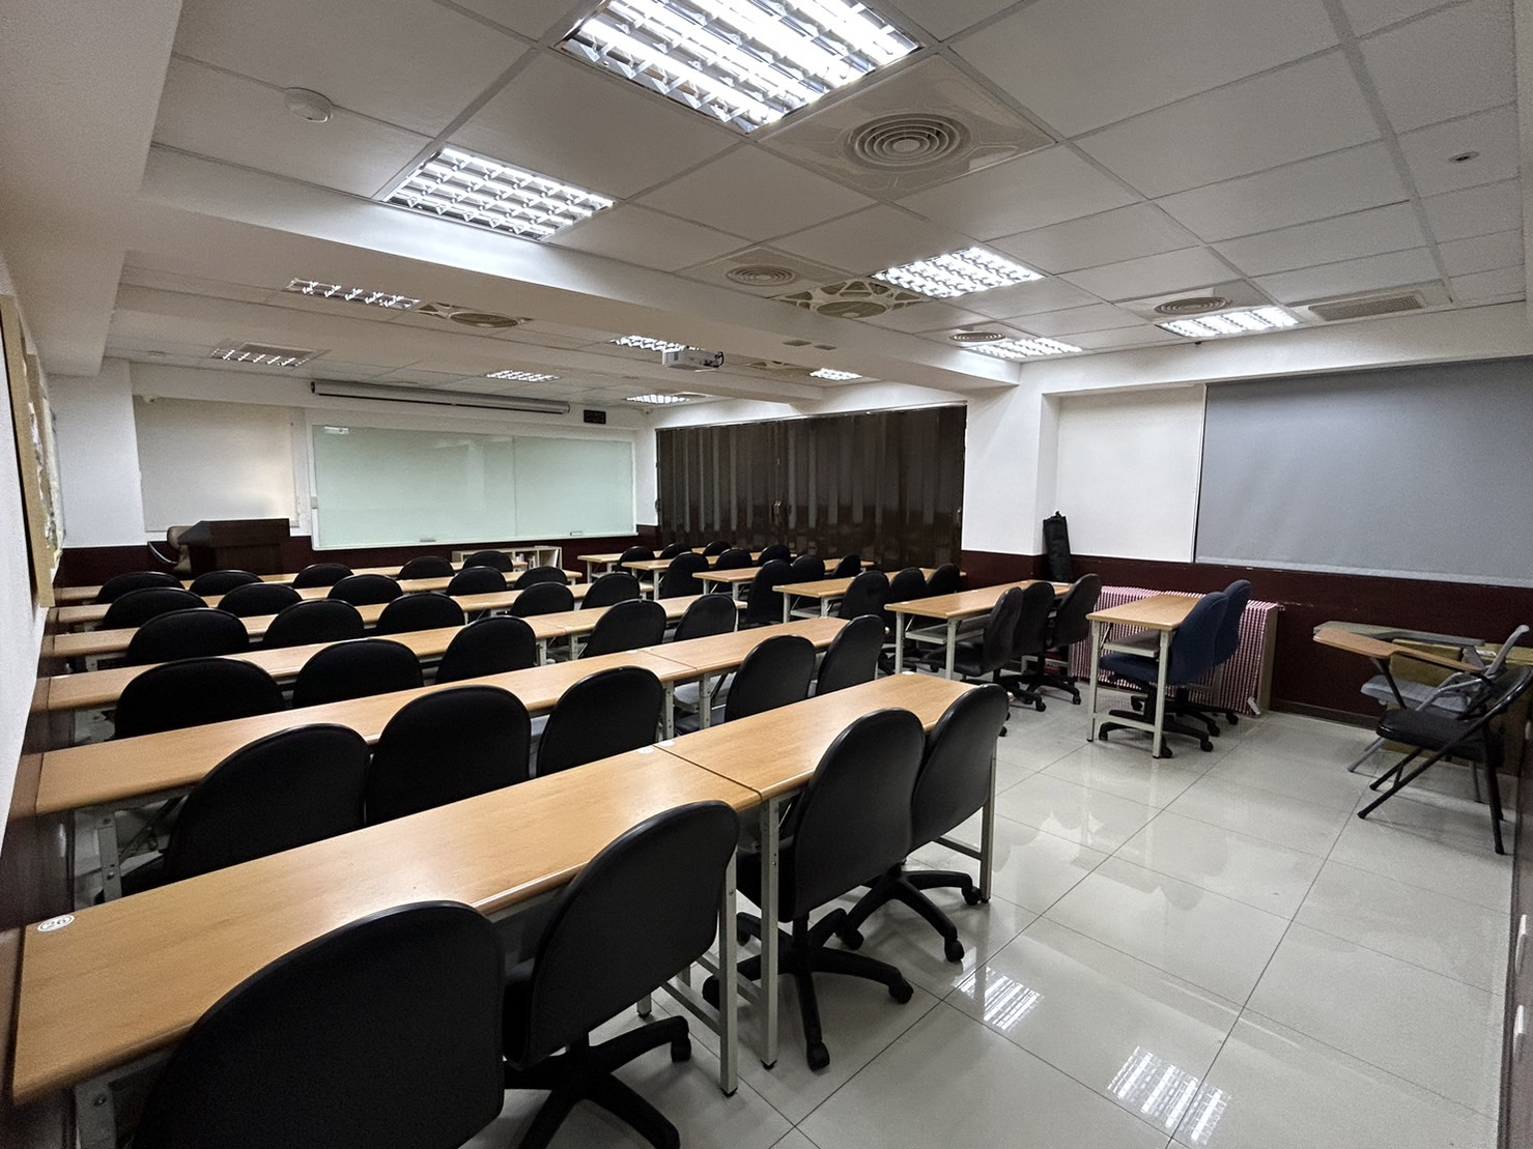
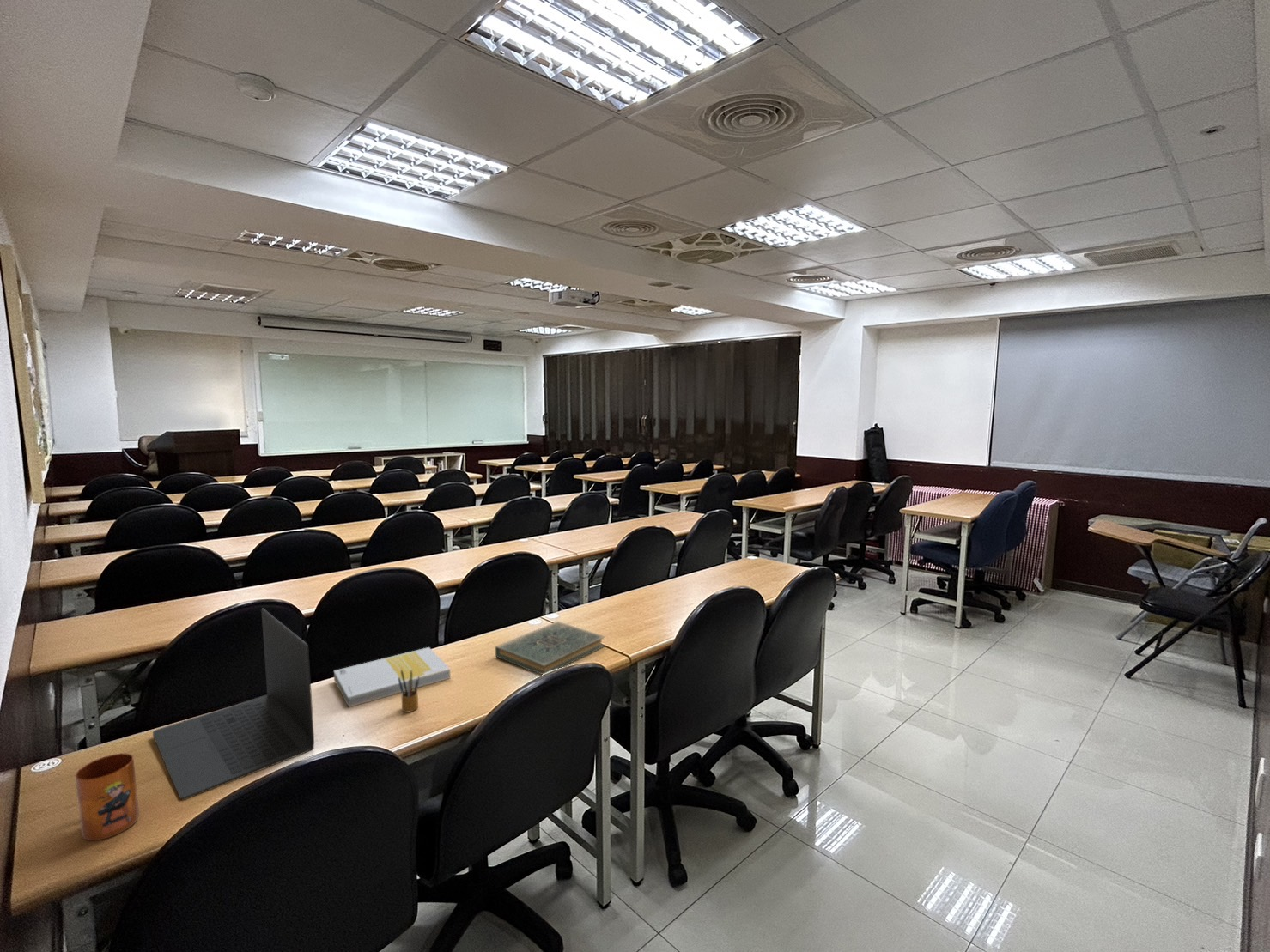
+ pencil box (408, 689)
+ book (551, 646)
+ book (392, 674)
+ laptop (234, 705)
+ mug (106, 791)
